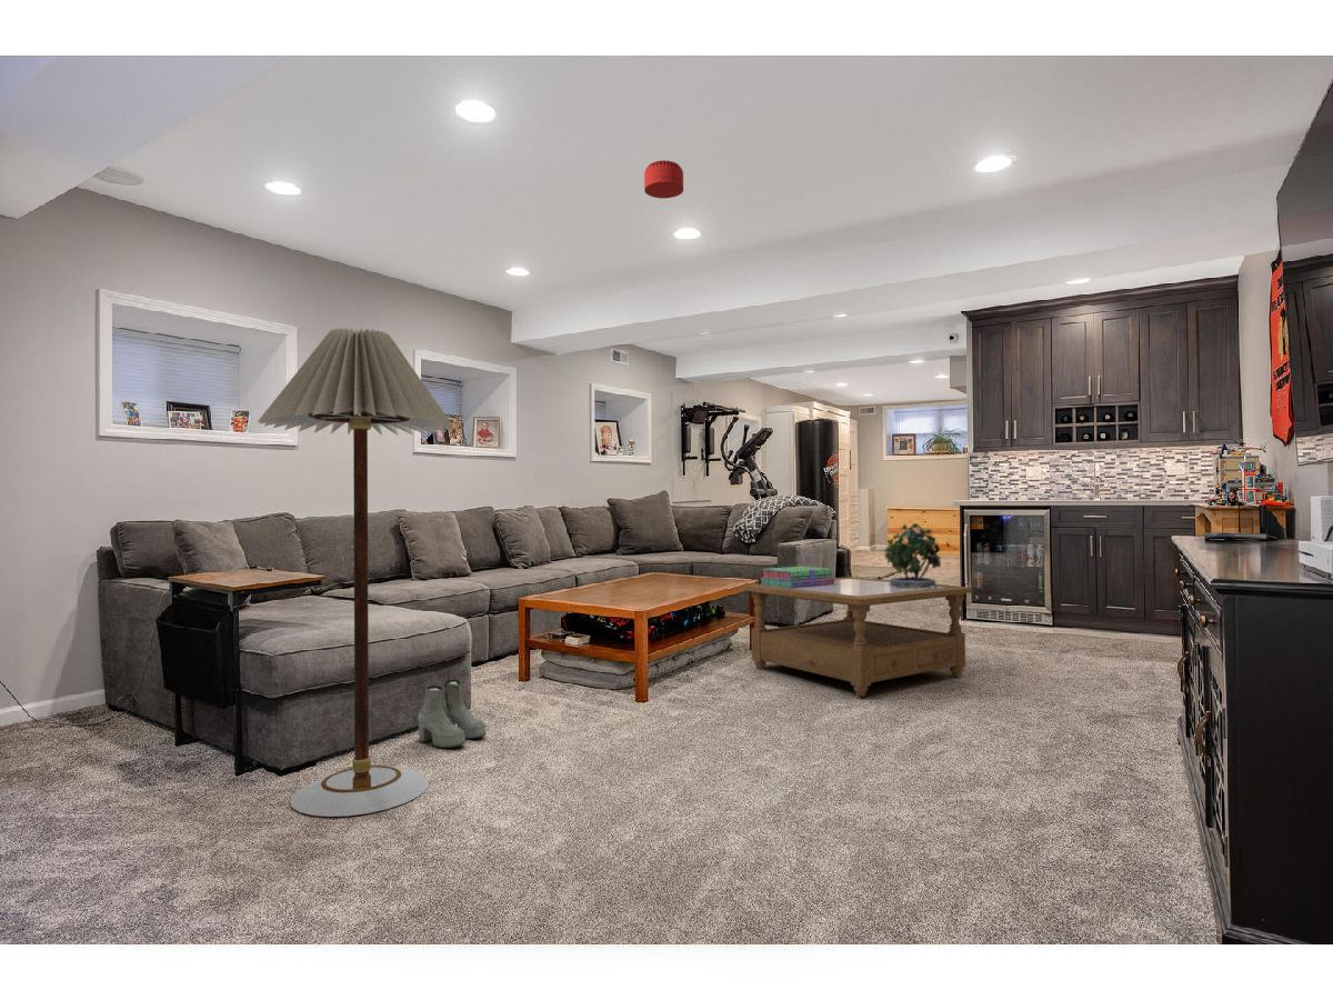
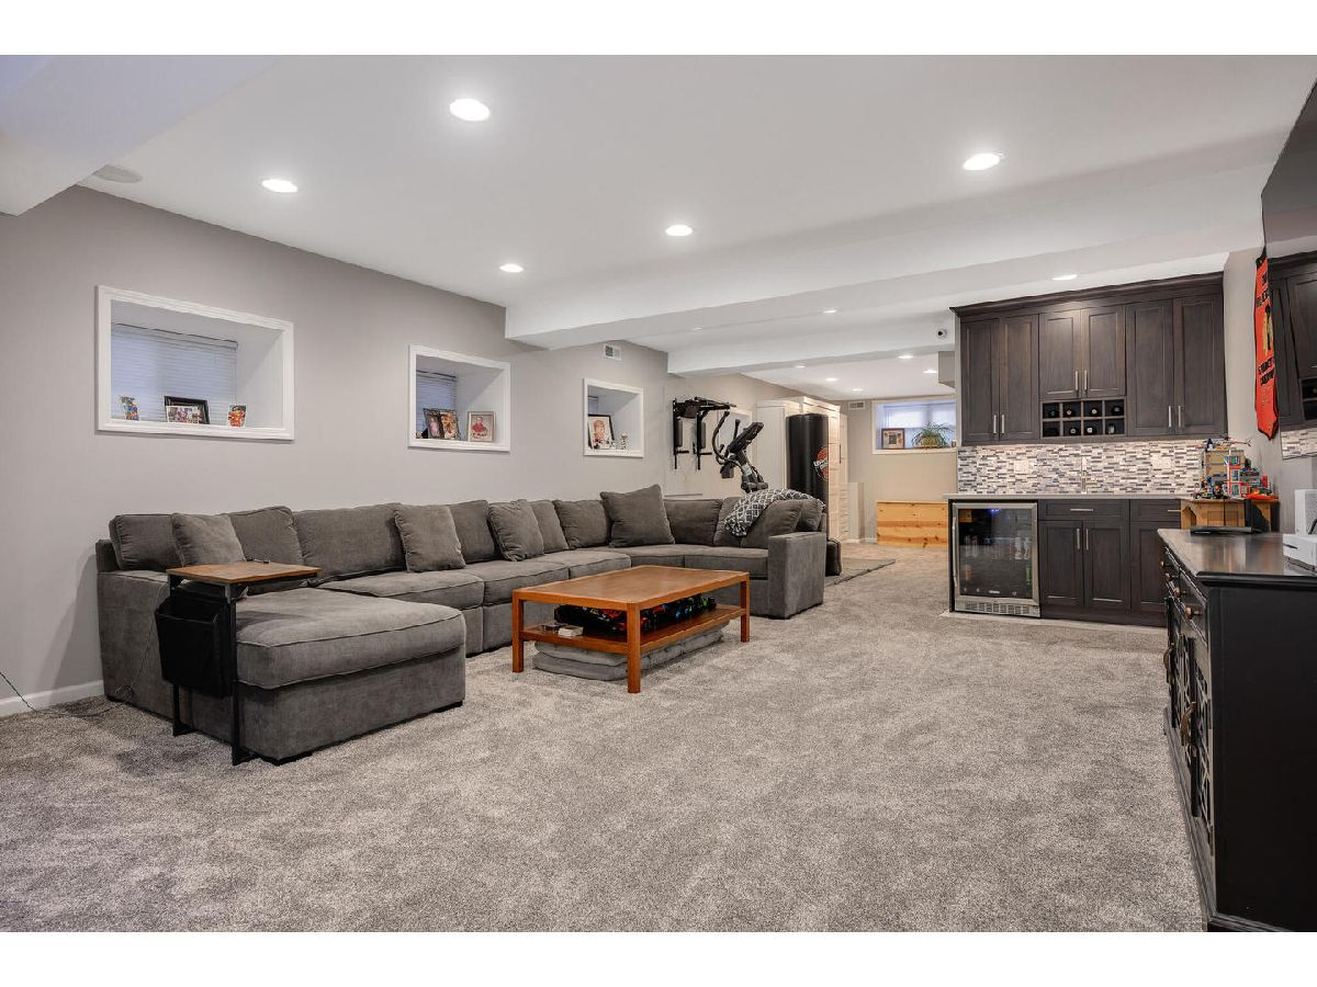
- stack of books (796, 576)
- floor lamp (361, 561)
- coffee table (854, 629)
- smoke detector (663, 178)
- potted plant (912, 552)
- boots (451, 711)
